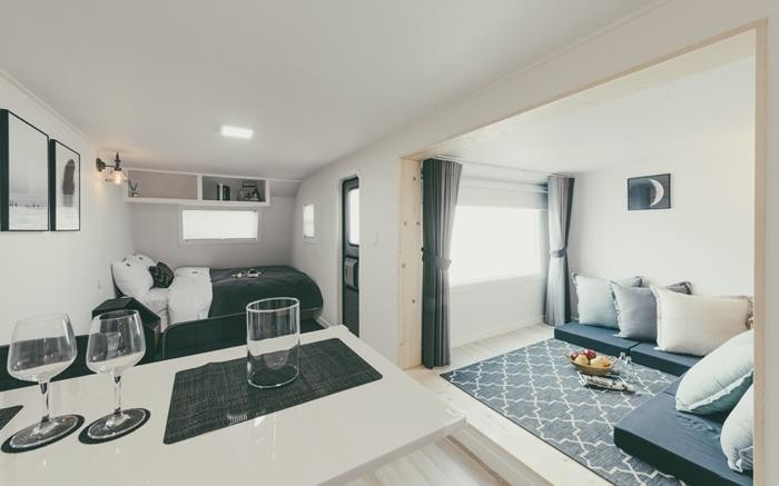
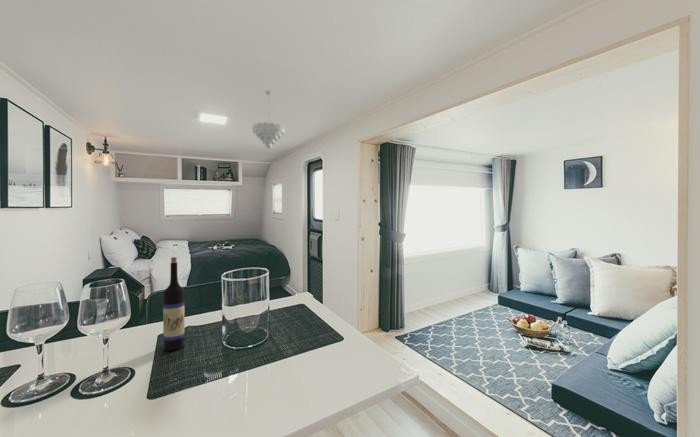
+ wine bottle (174, 302)
+ pendant light (268, 120)
